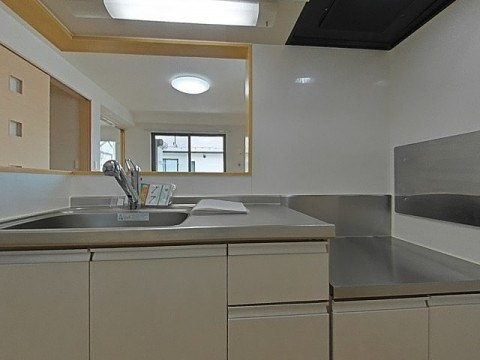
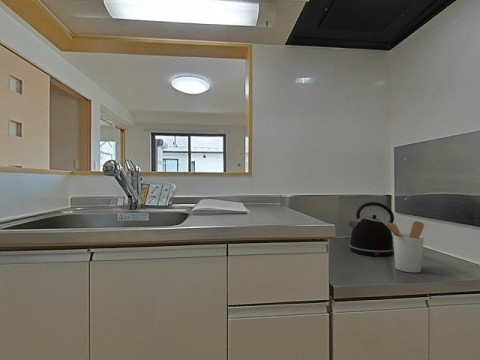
+ kettle (371, 226)
+ utensil holder (401, 244)
